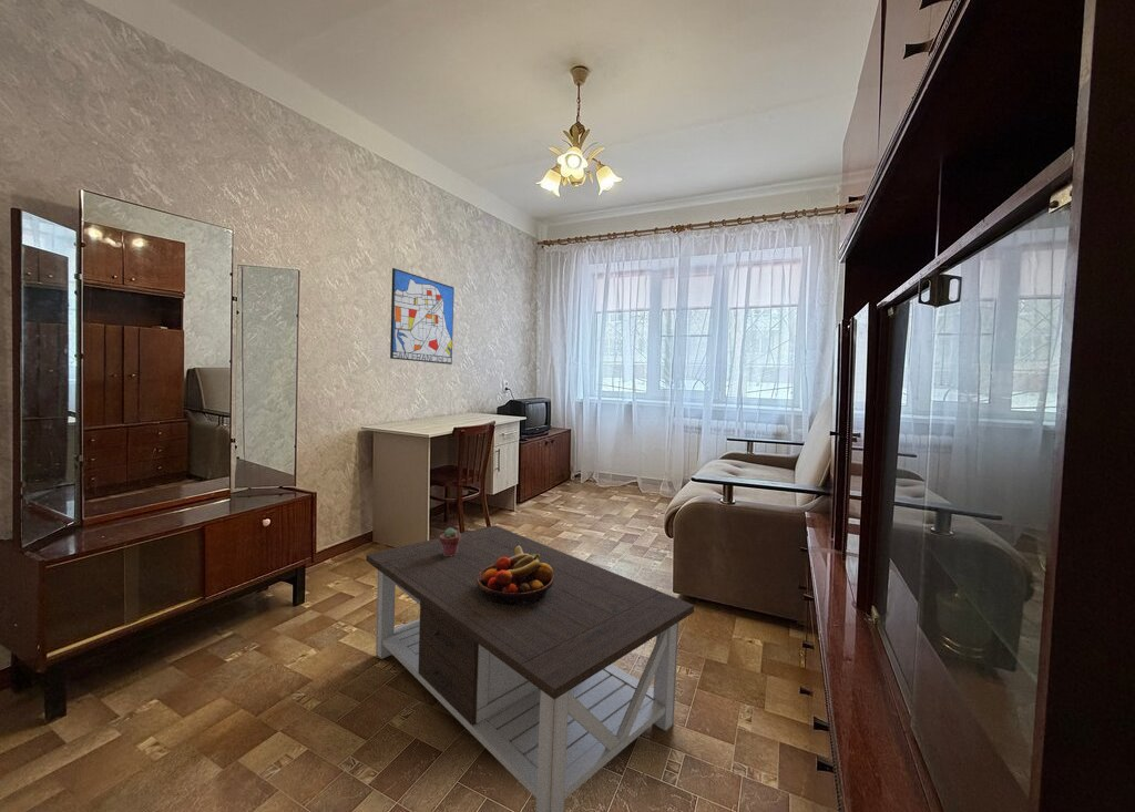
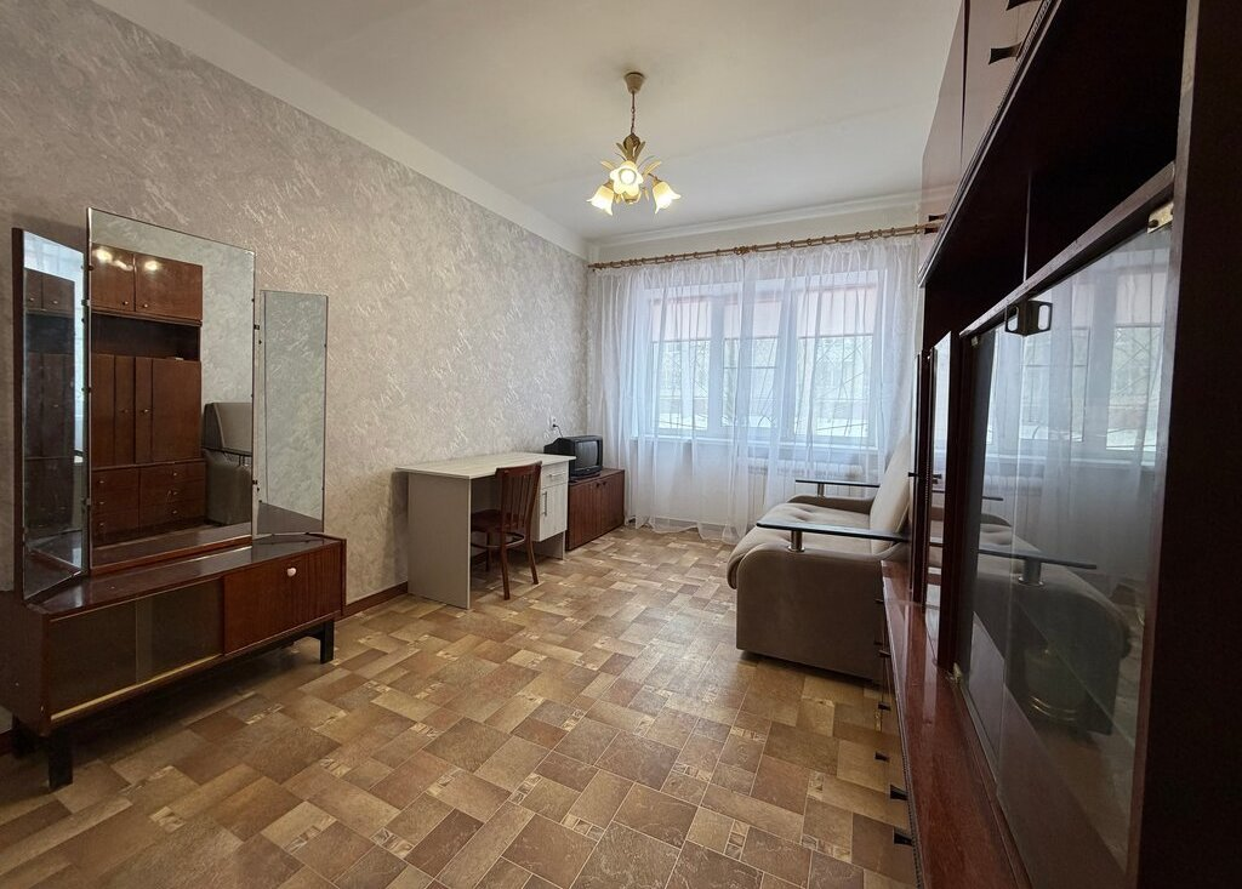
- fruit bowl (515, 572)
- coffee table (512, 631)
- potted succulent (450, 539)
- wall art (425, 320)
